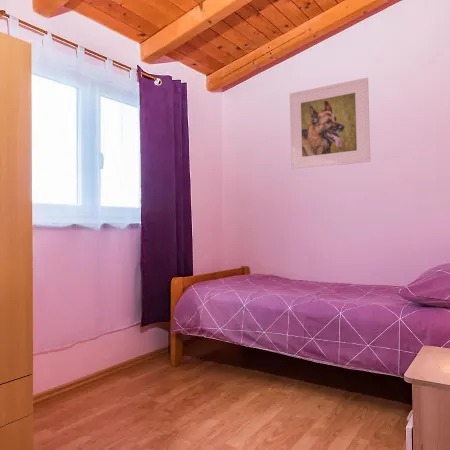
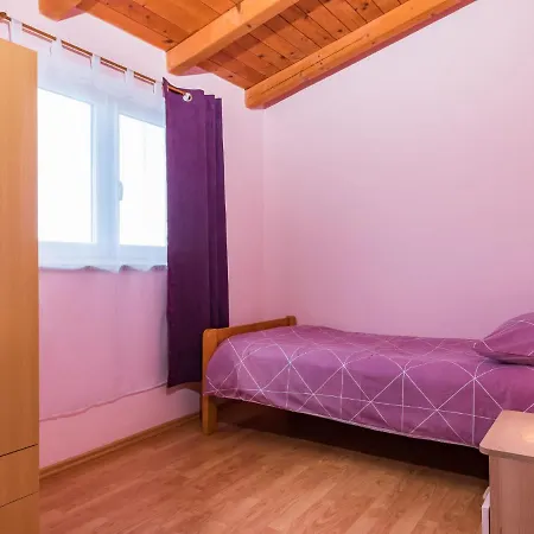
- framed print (328, 125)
